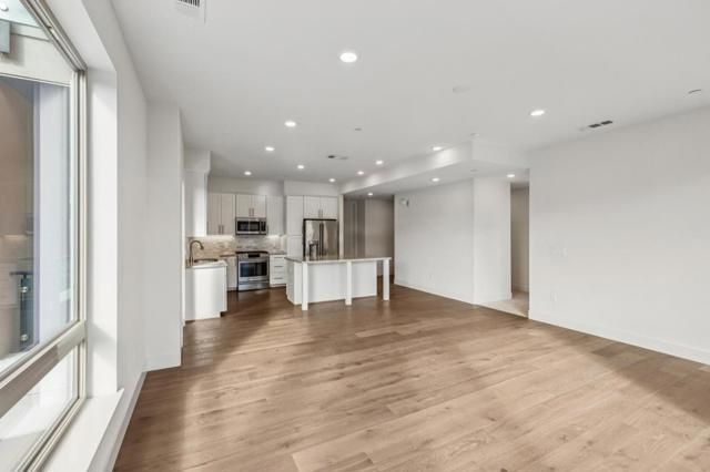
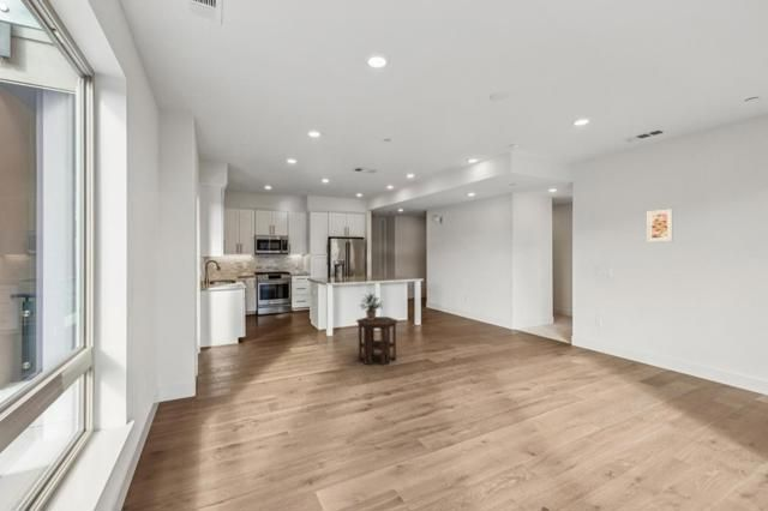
+ side table (377, 341)
+ potted plant (371, 306)
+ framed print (659, 226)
